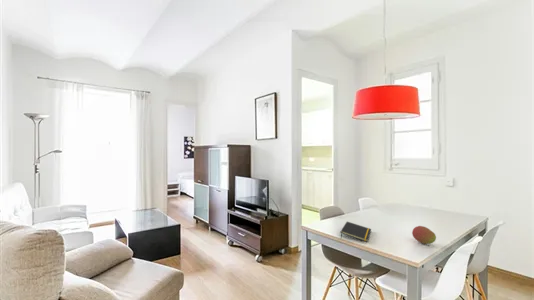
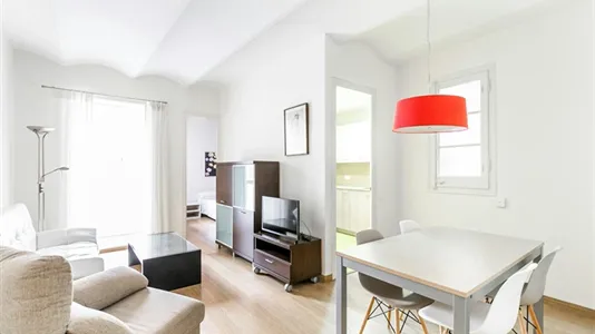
- notepad (356, 230)
- fruit (423, 234)
